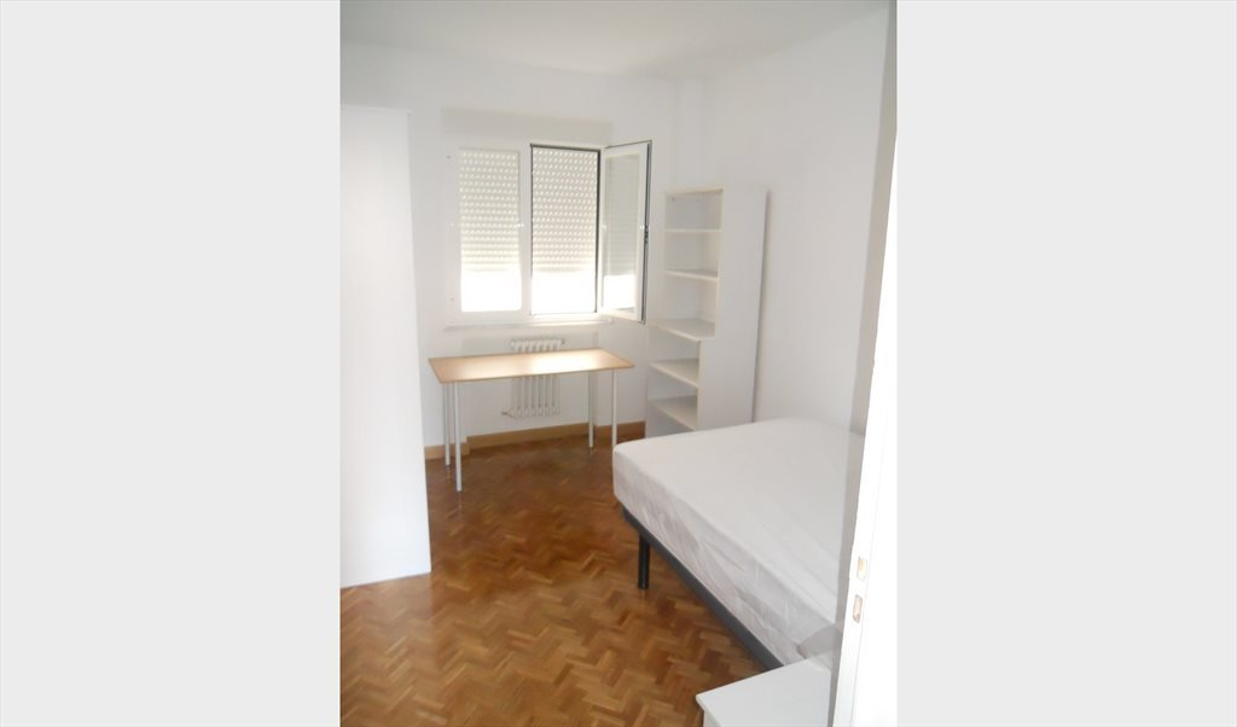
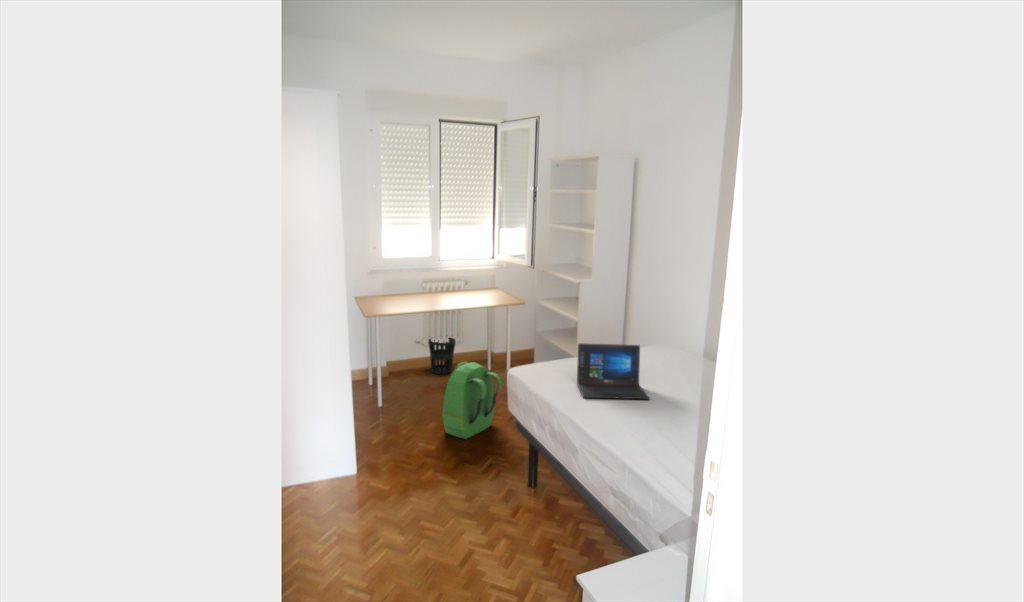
+ wastebasket (441, 355)
+ laptop (612, 370)
+ backpack (472, 397)
